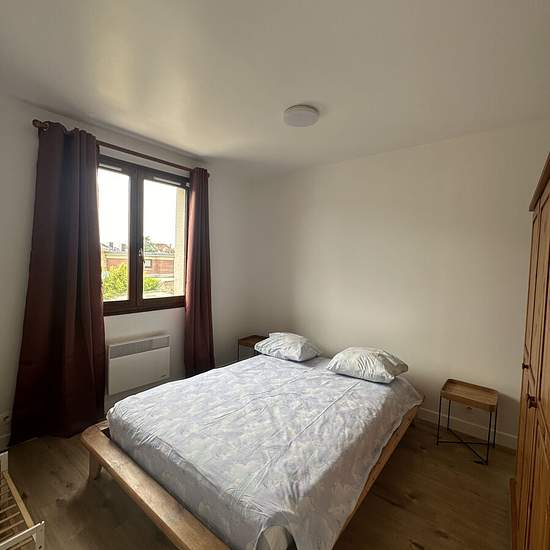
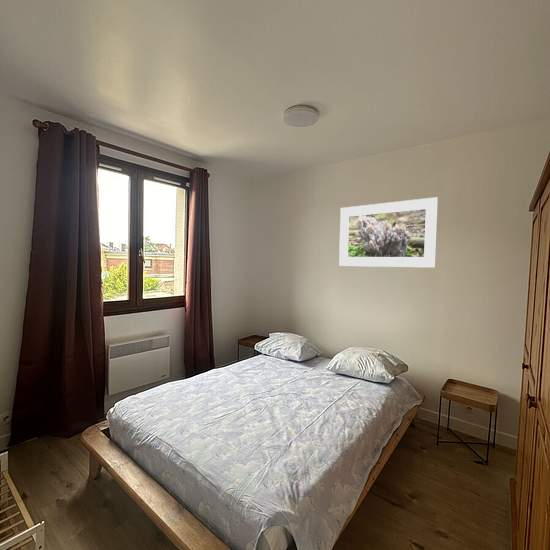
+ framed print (383, 235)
